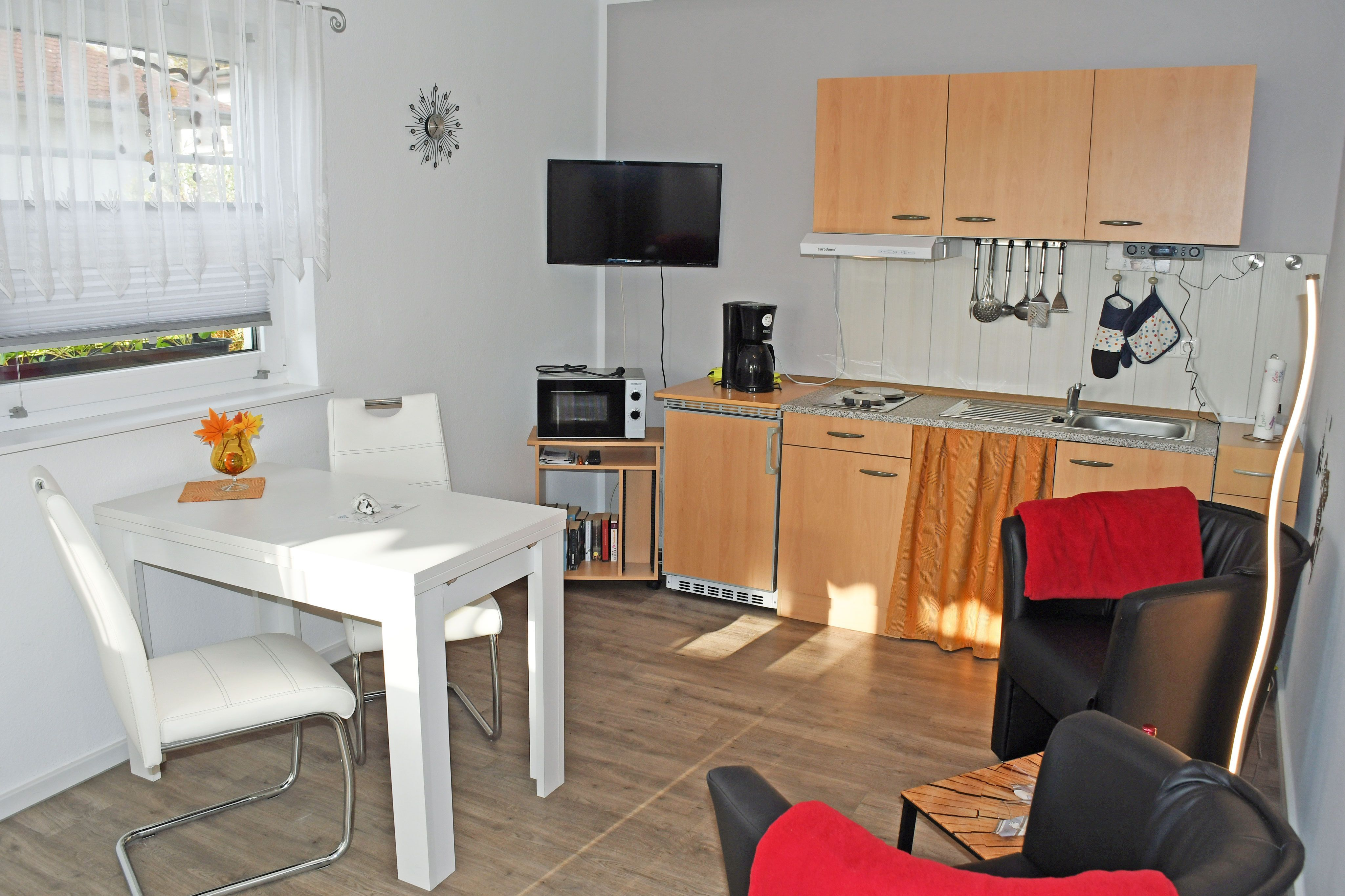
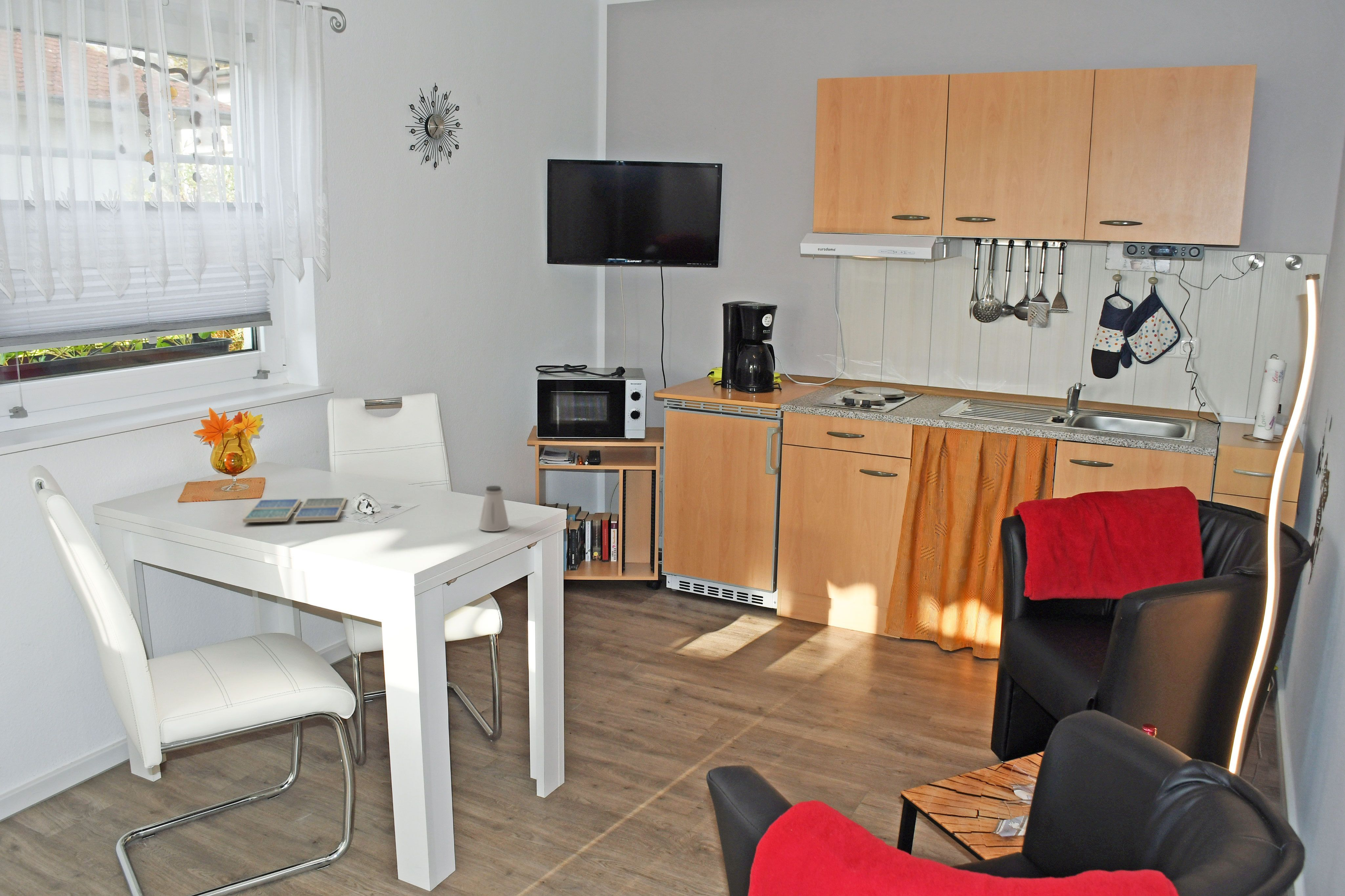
+ drink coaster (296, 509)
+ saltshaker (494, 507)
